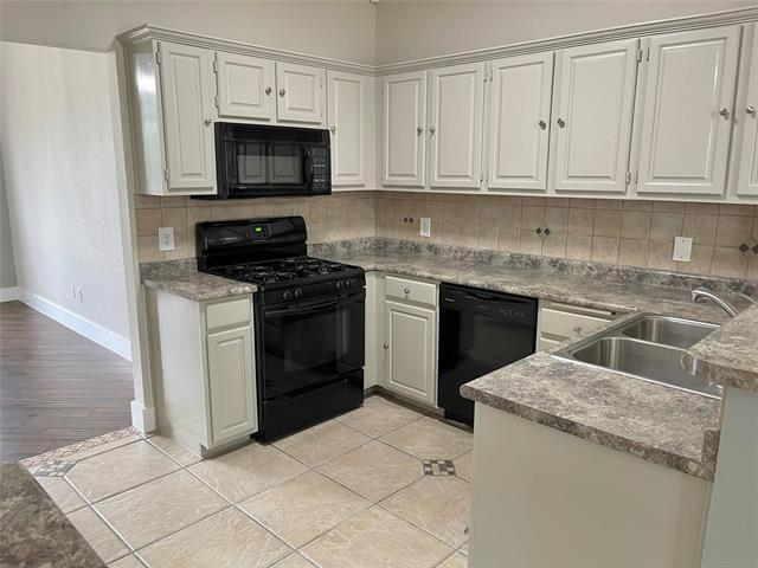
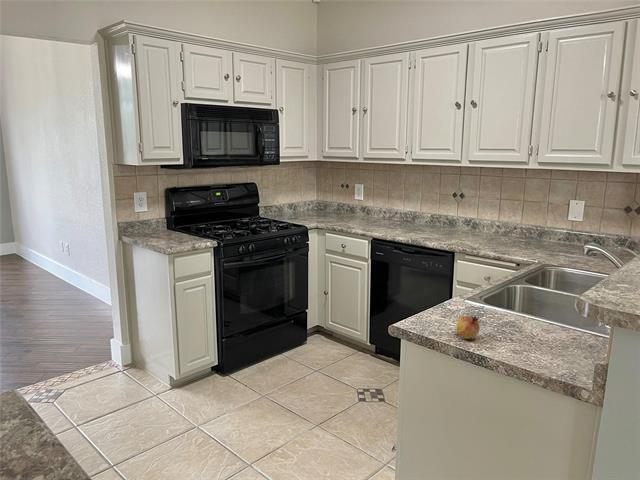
+ fruit (468, 325)
